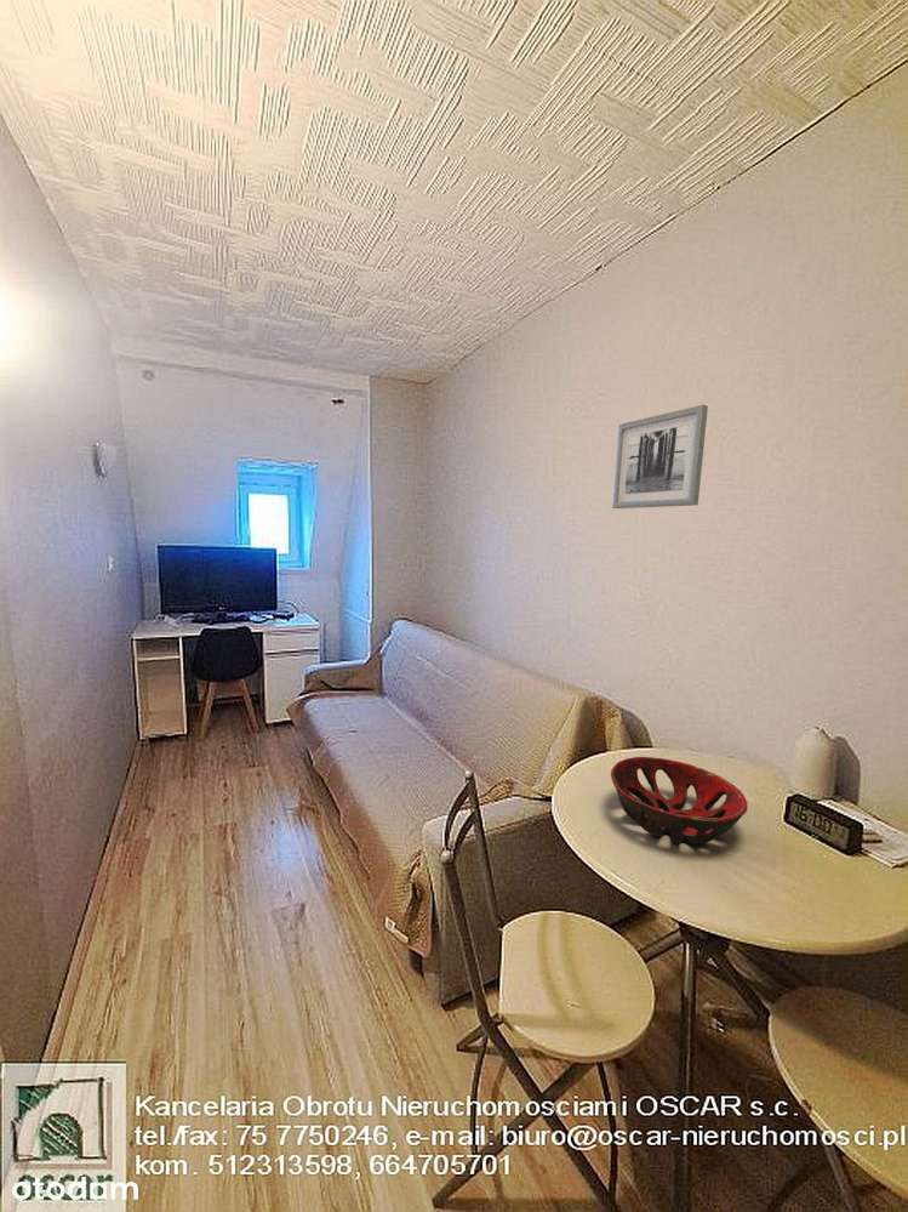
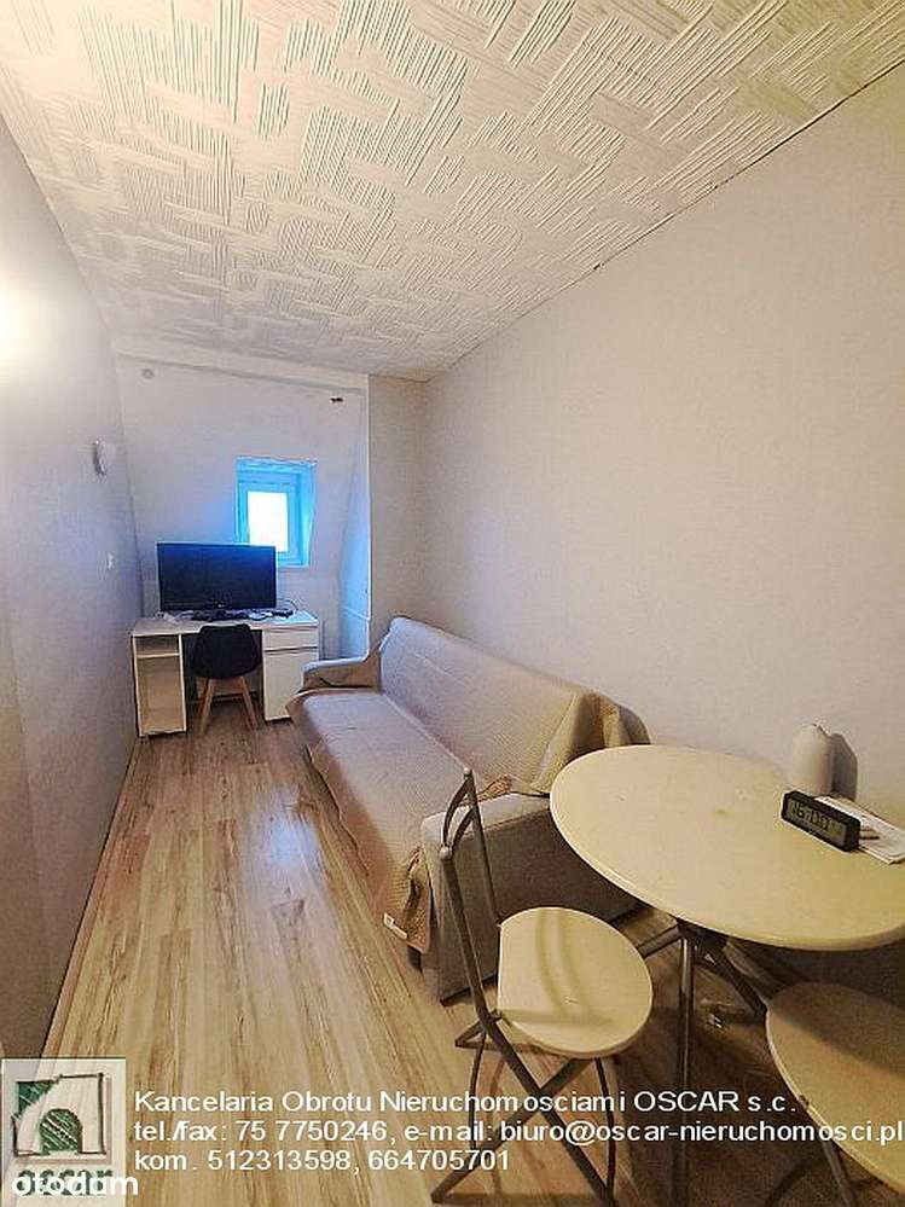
- wall art (655, 461)
- decorative bowl (674, 802)
